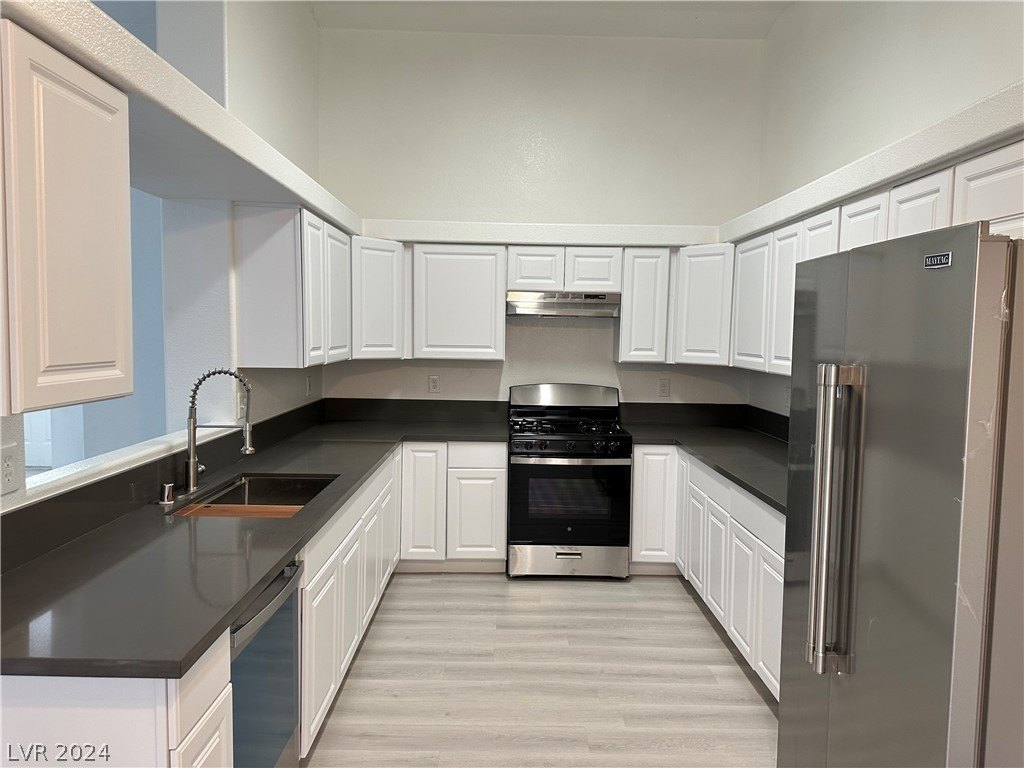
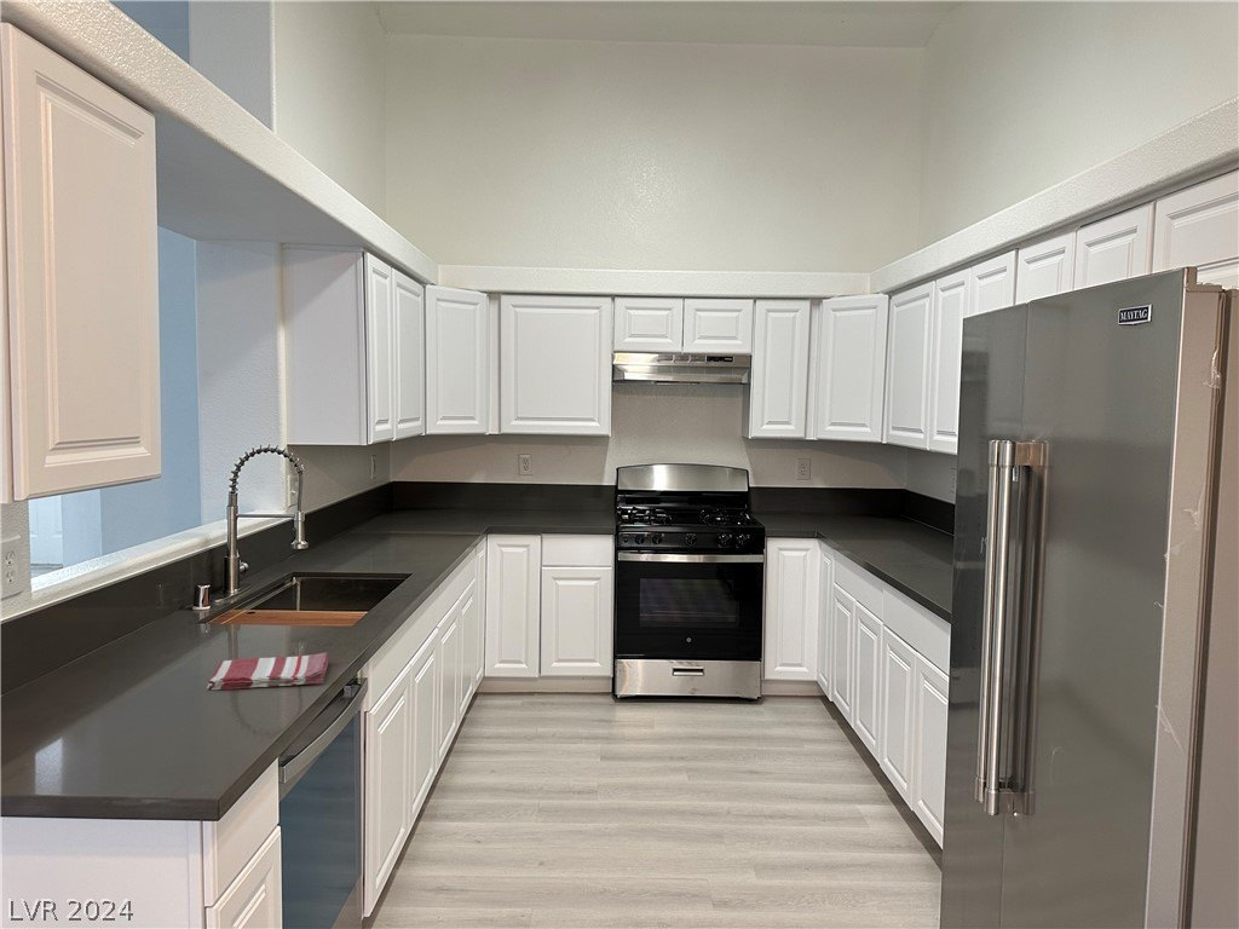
+ dish towel (271, 669)
